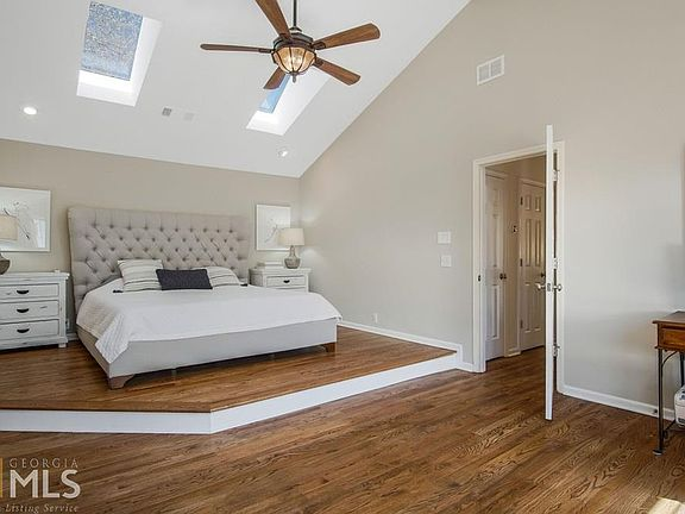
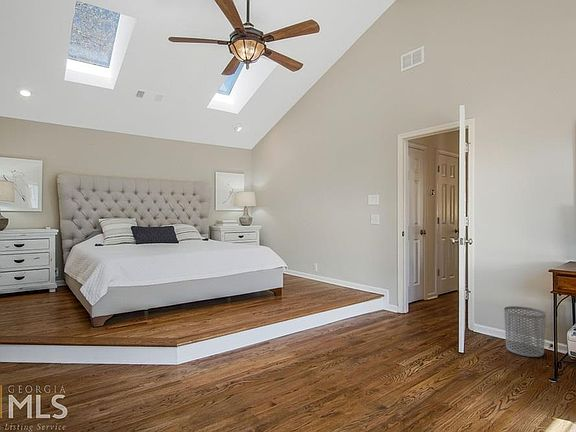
+ waste bin (524, 331)
